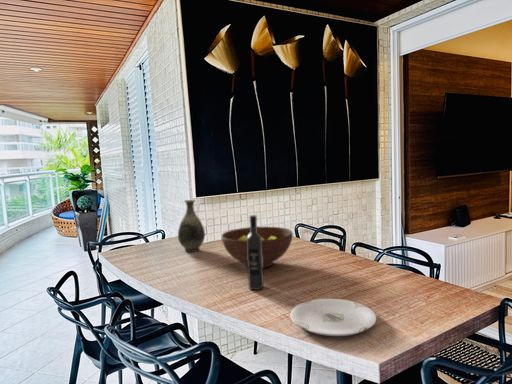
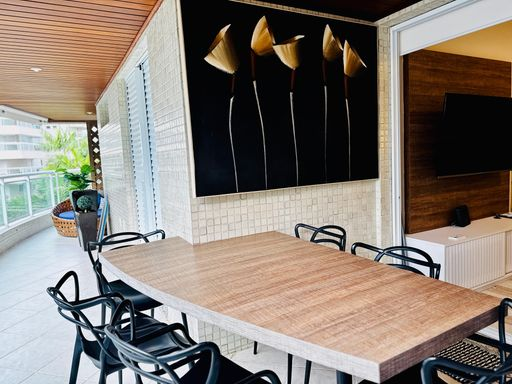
- plate (332, 317)
- vase (190, 225)
- wine bottle (254, 251)
- fruit bowl (262, 249)
